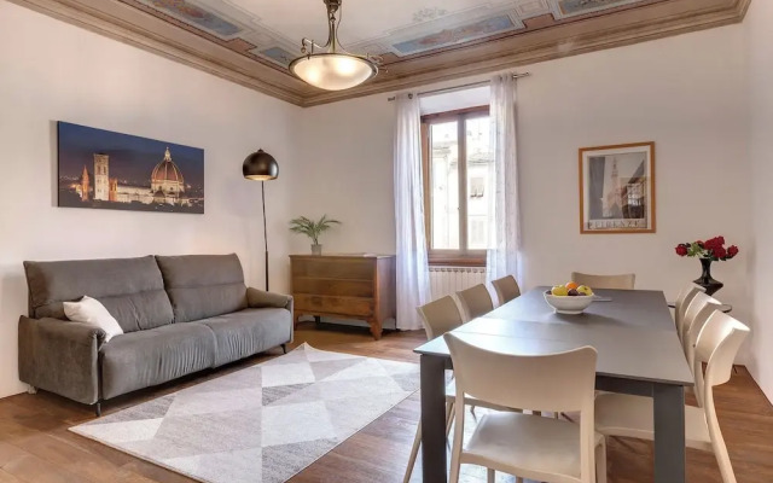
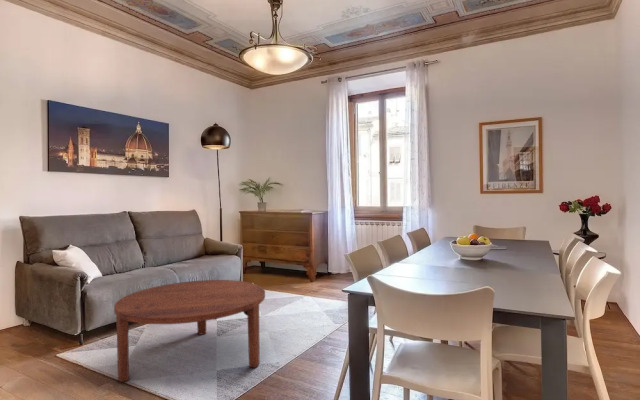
+ coffee table (197, 326)
